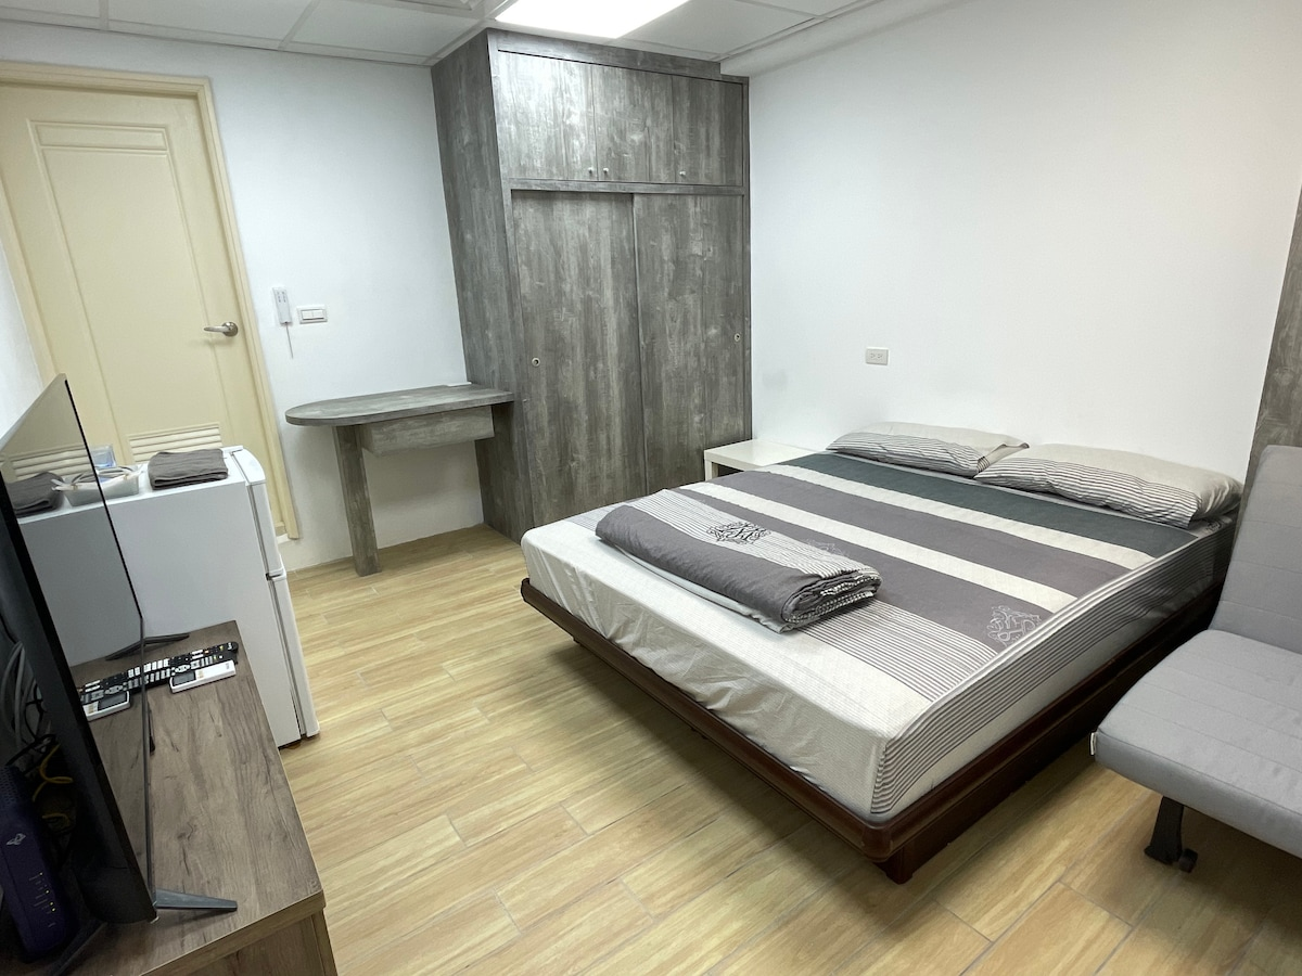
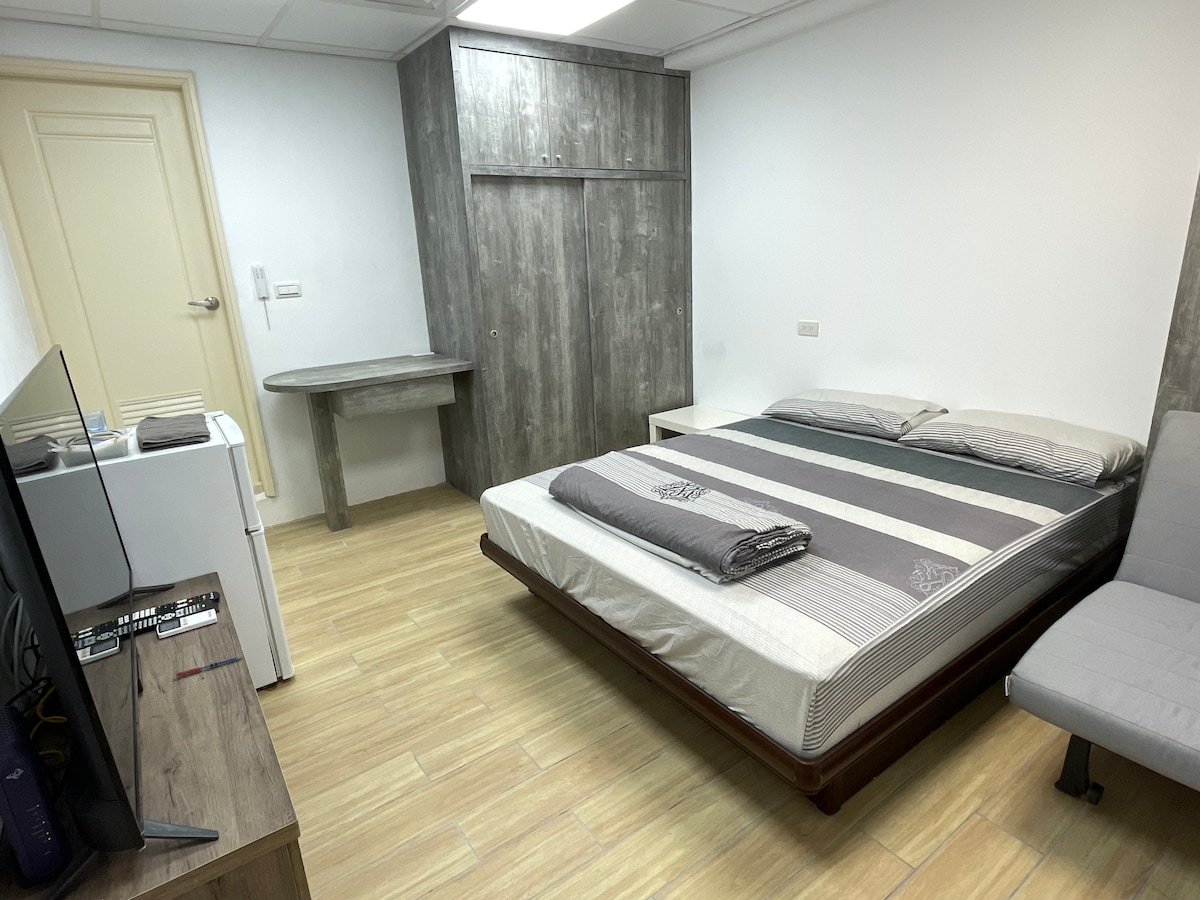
+ pen (209, 665)
